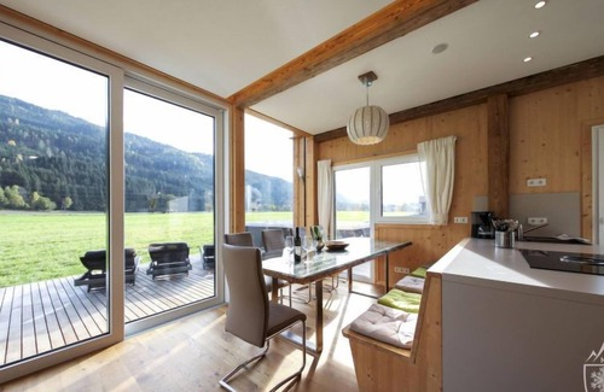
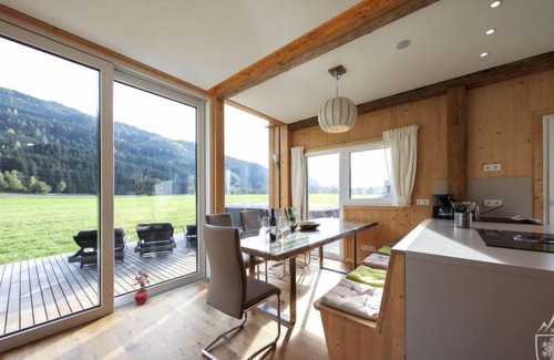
+ potted plant (141, 287)
